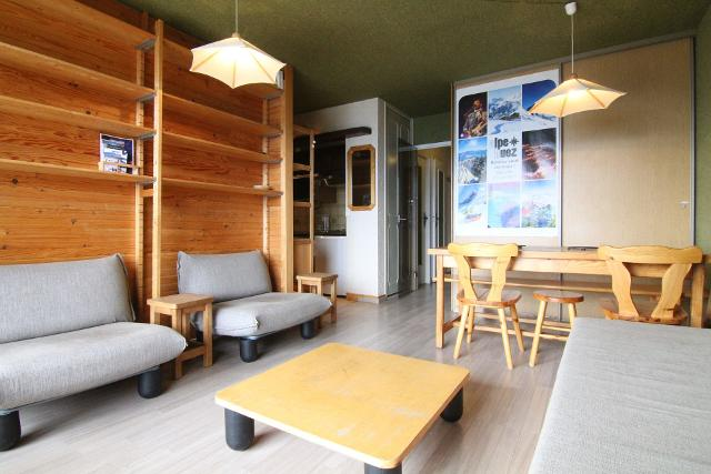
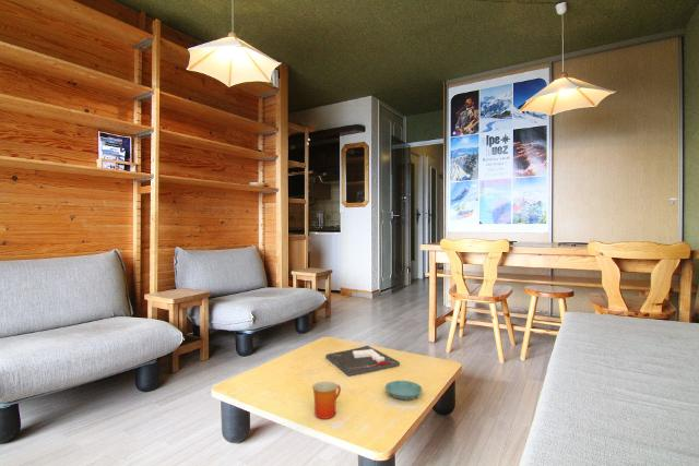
+ board game (362, 358)
+ mug (325, 398)
+ saucer (403, 391)
